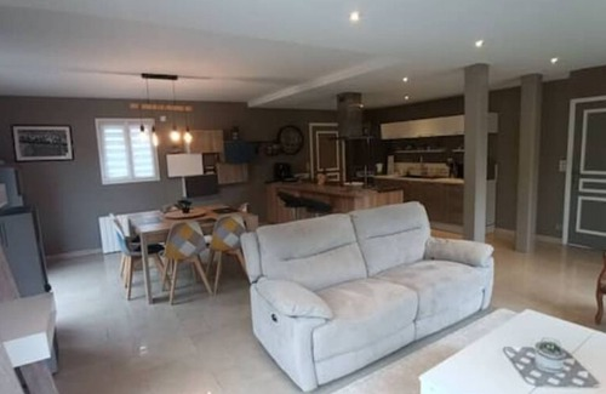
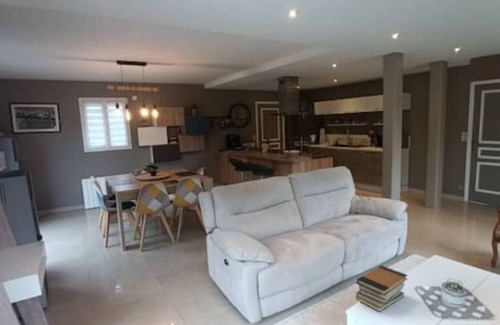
+ book stack (381, 287)
